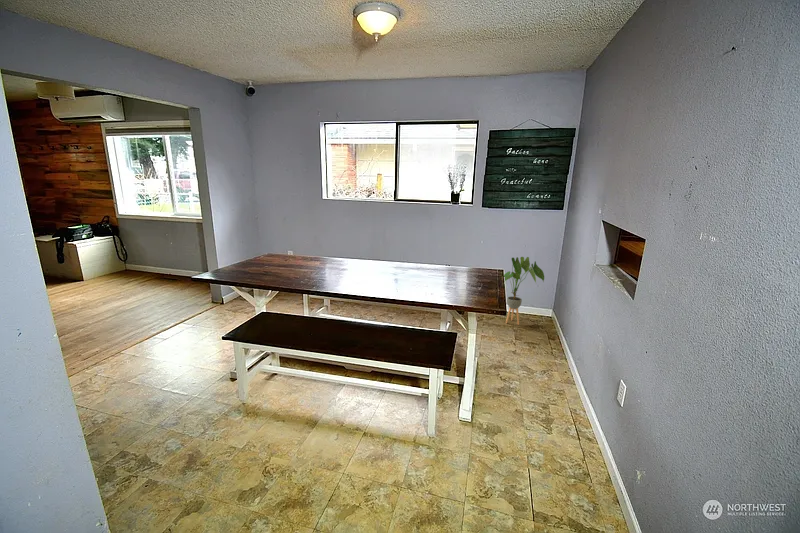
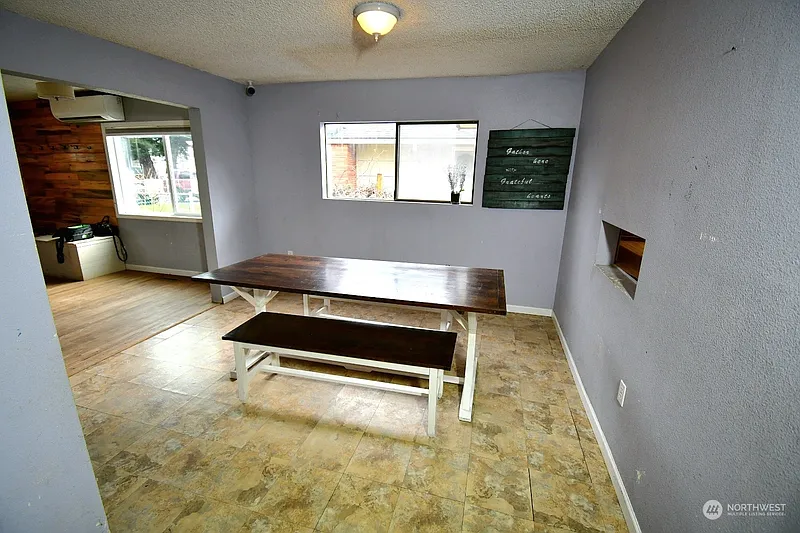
- house plant (517, 288)
